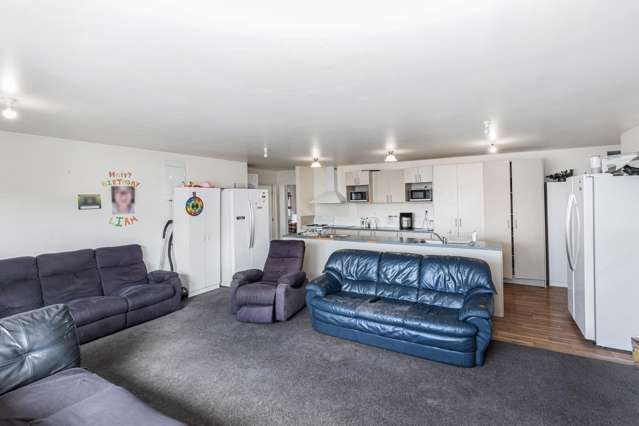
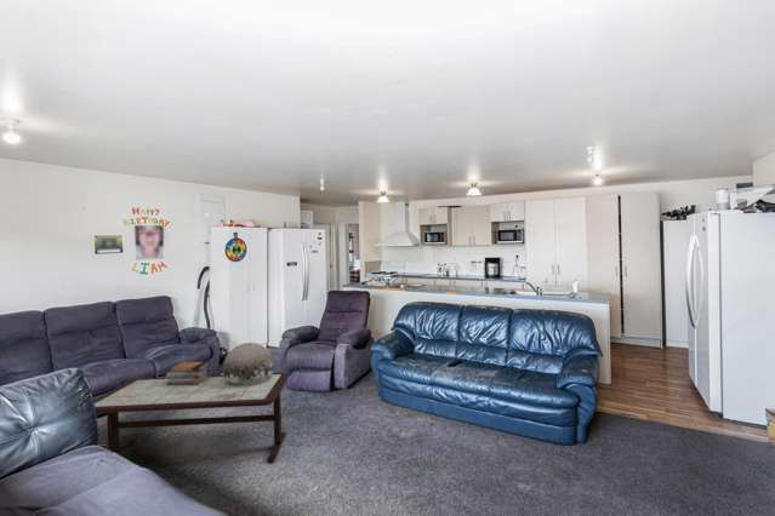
+ book stack (187, 373)
+ coffee table (195, 419)
+ decorative sphere (247, 361)
